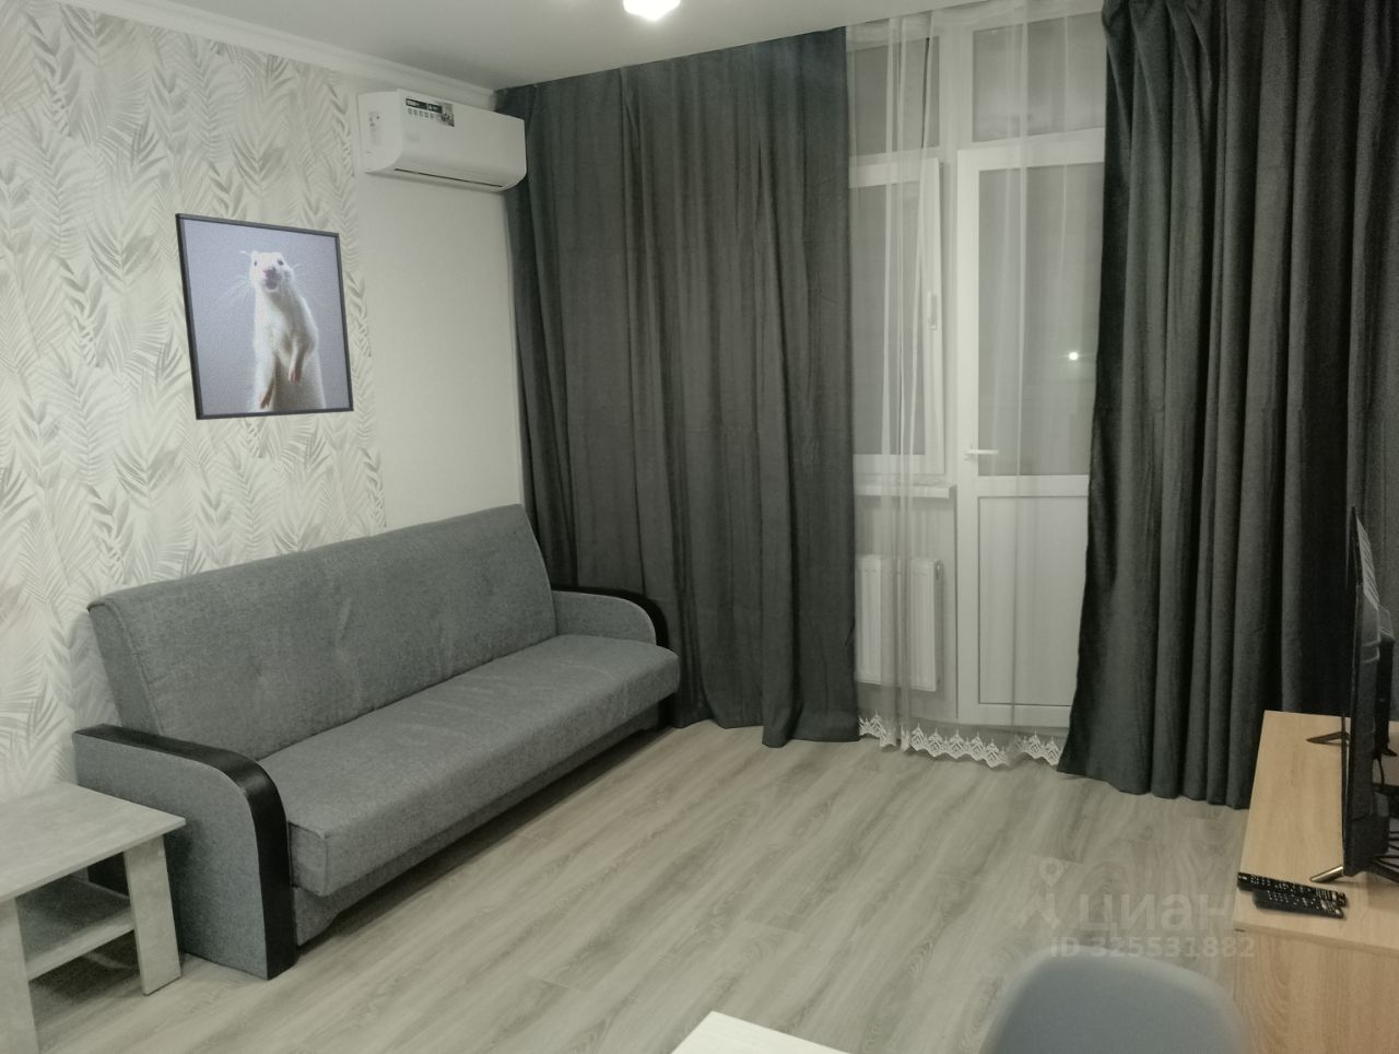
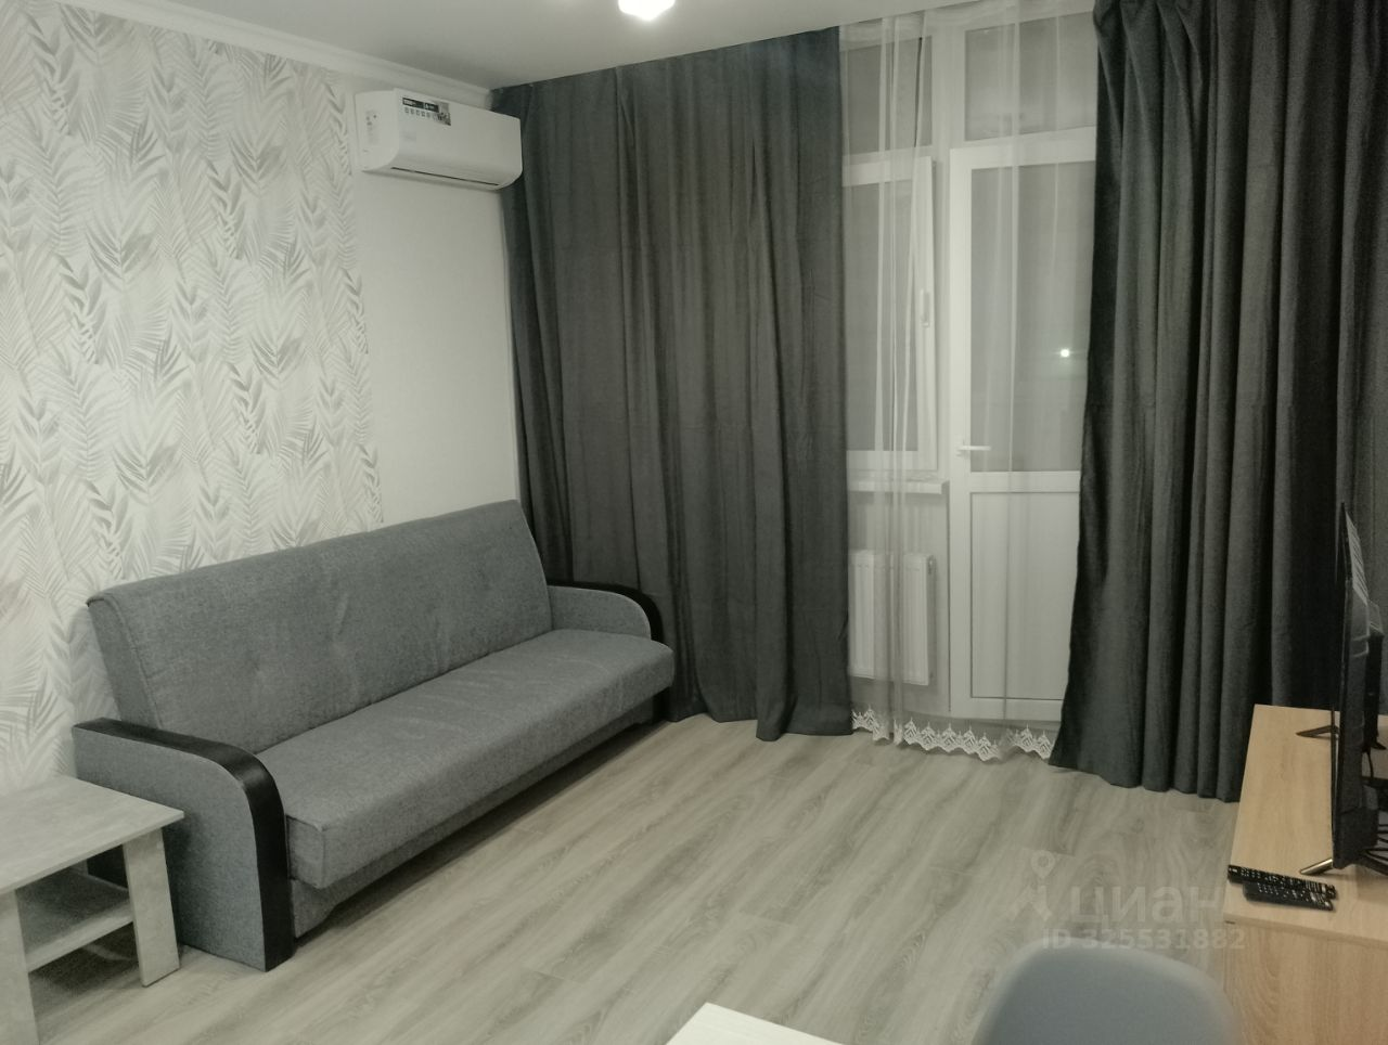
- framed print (271, 320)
